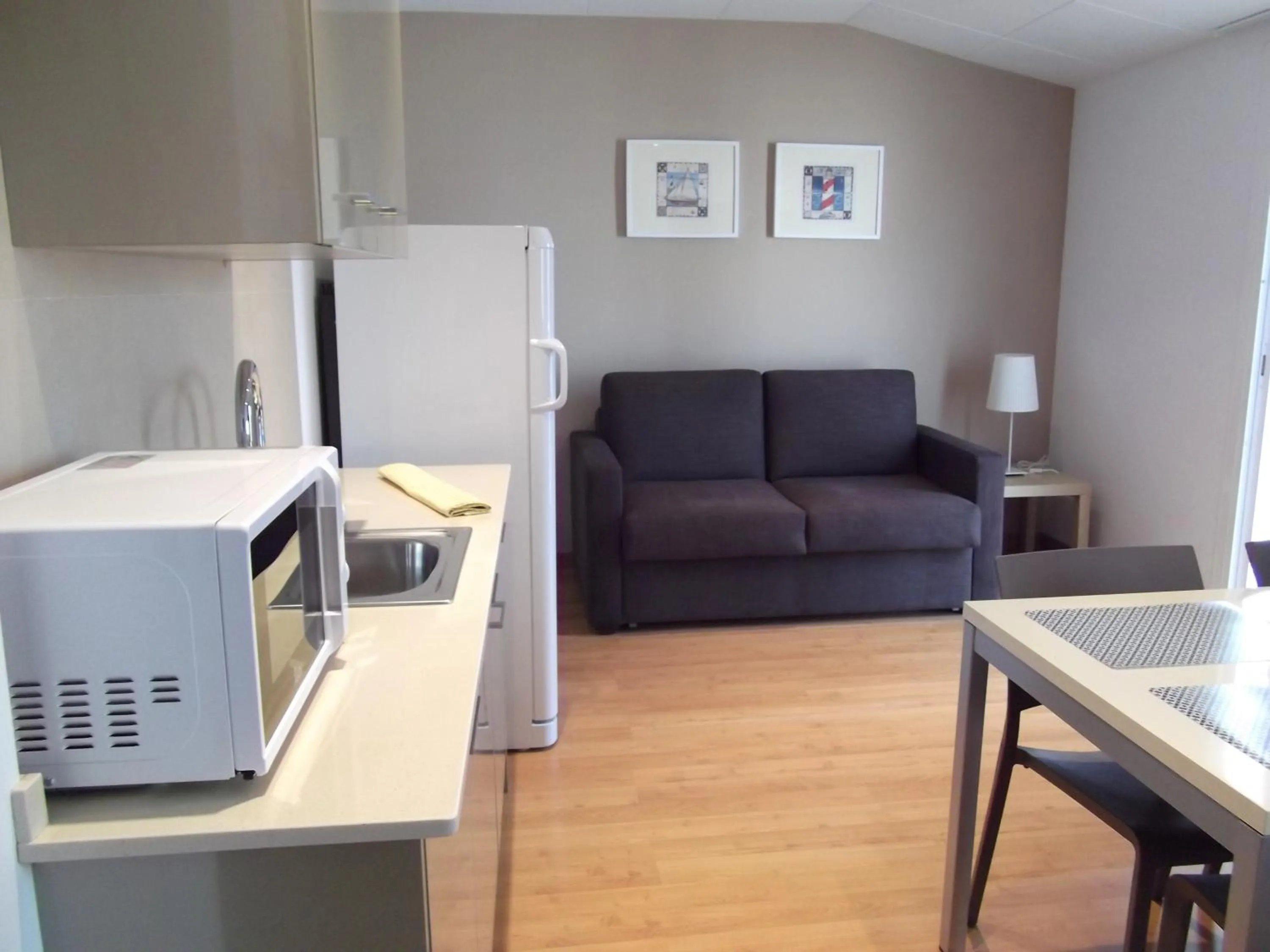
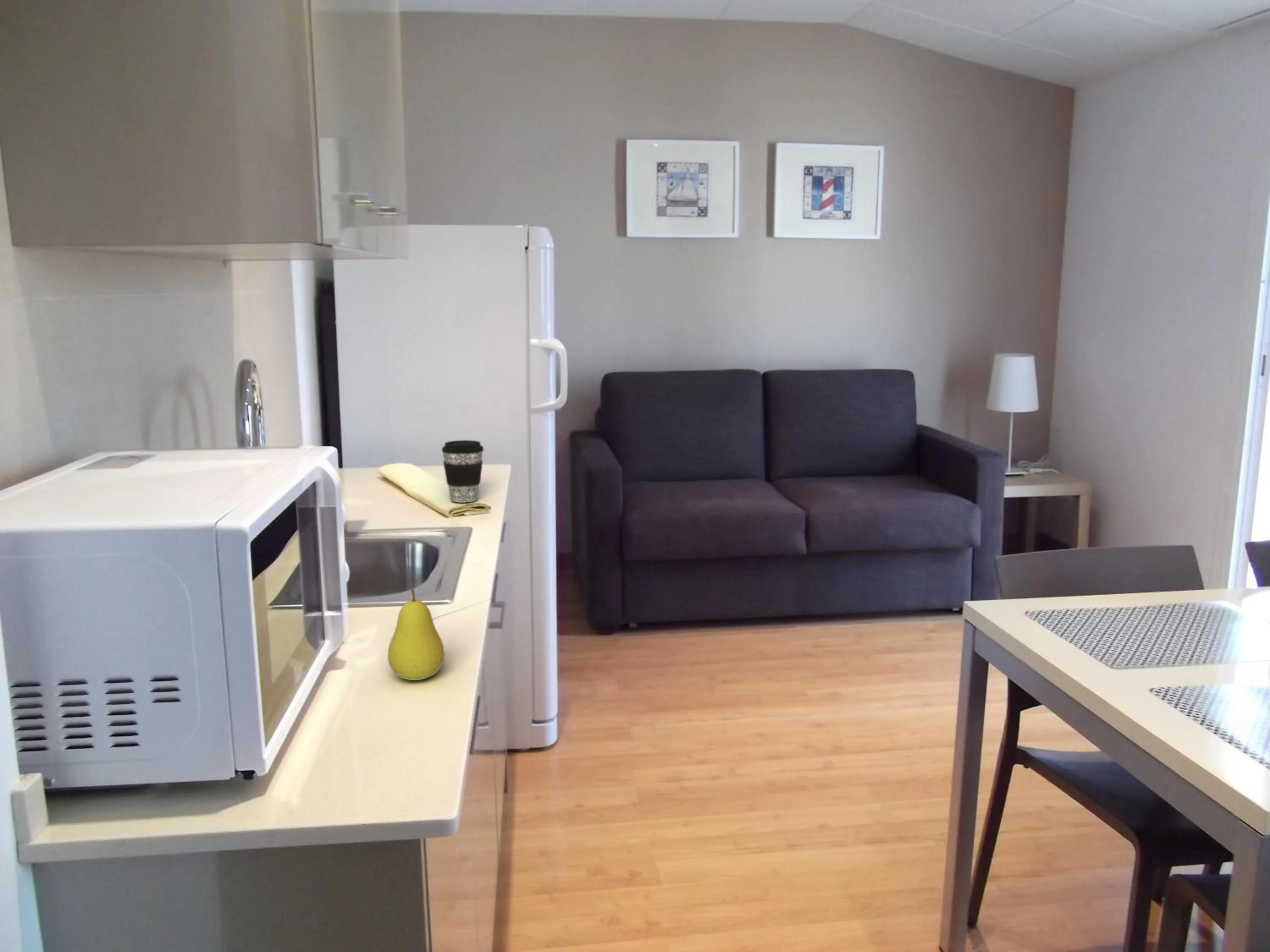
+ fruit (415, 633)
+ coffee cup (463, 471)
